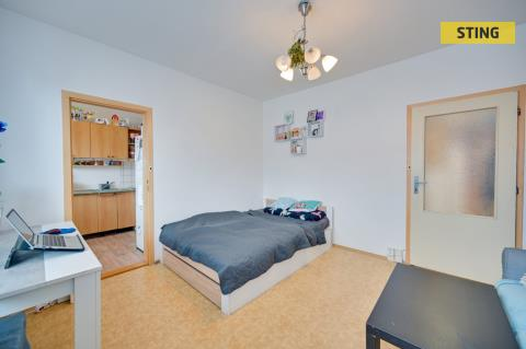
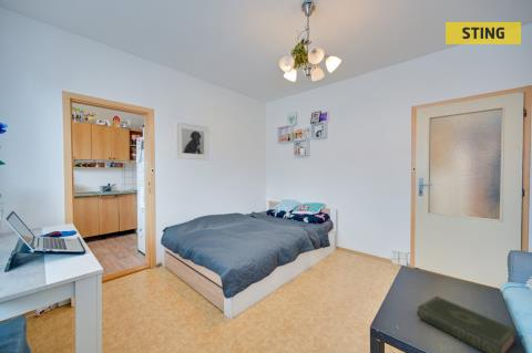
+ book (462, 323)
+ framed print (193, 142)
